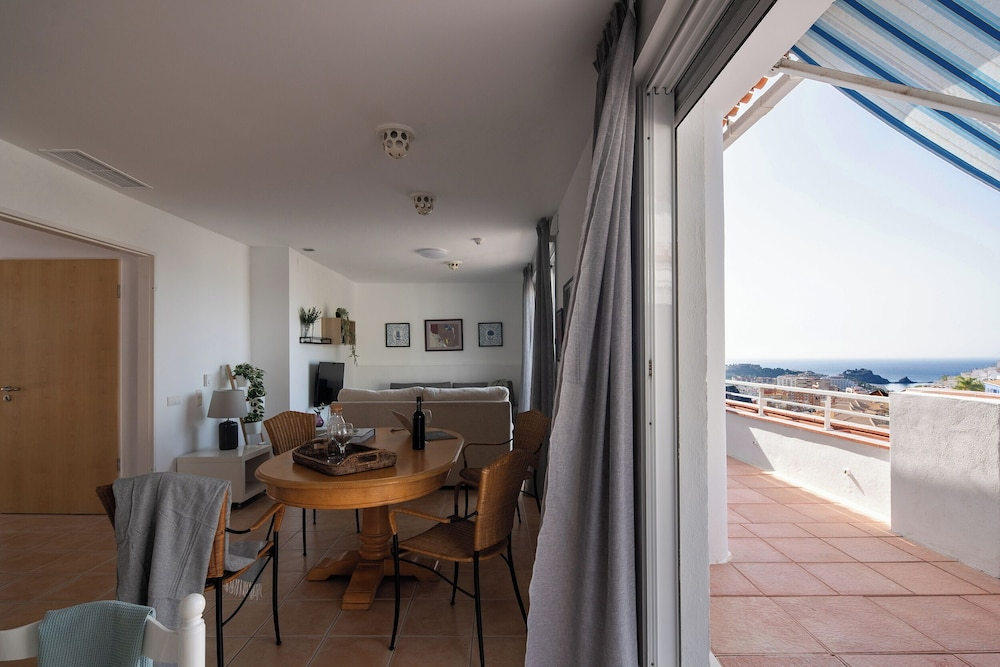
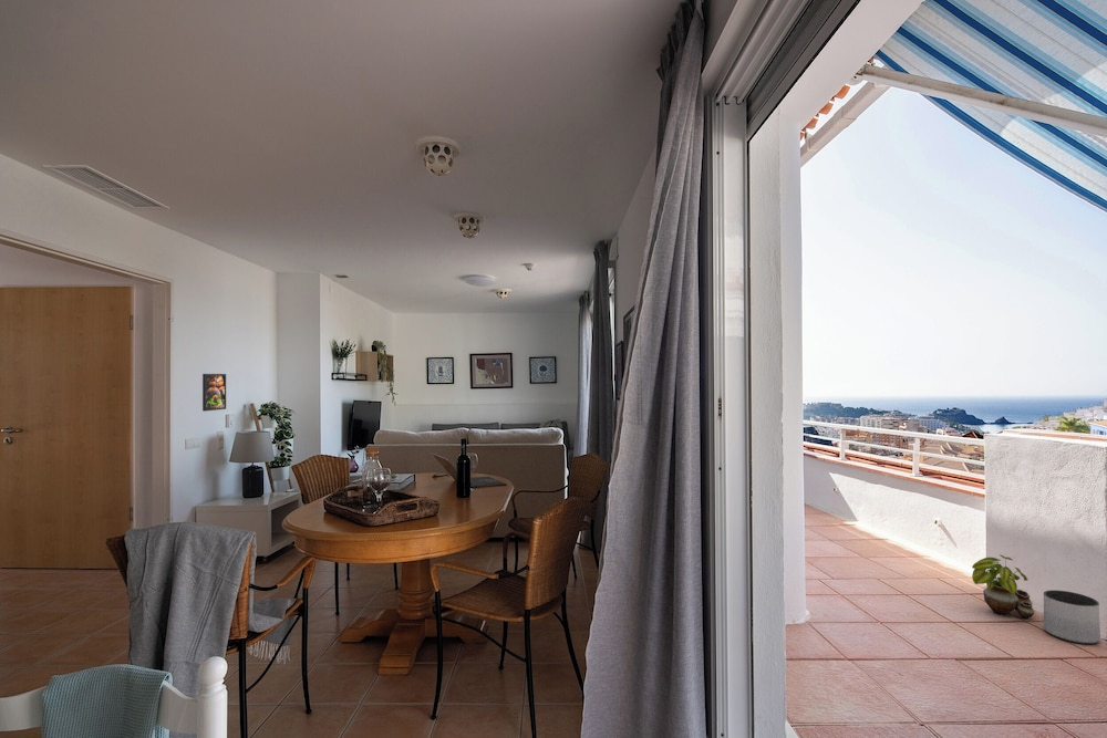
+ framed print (215, 392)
+ potted plant (1005, 584)
+ planter (1070, 616)
